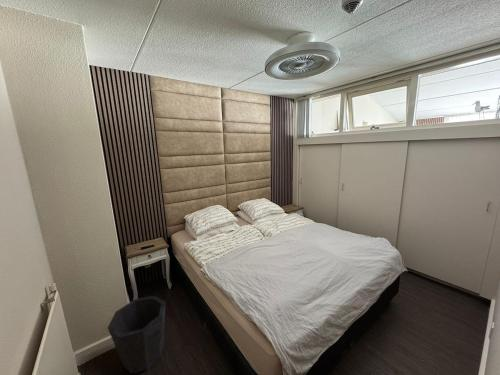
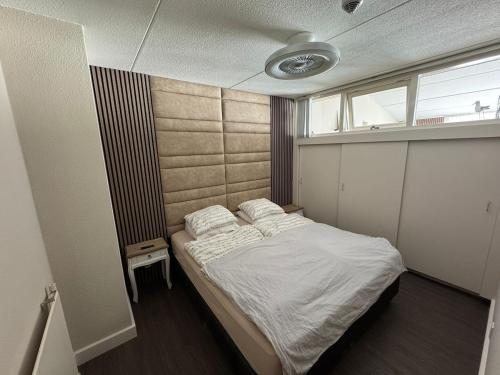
- waste bin (141, 334)
